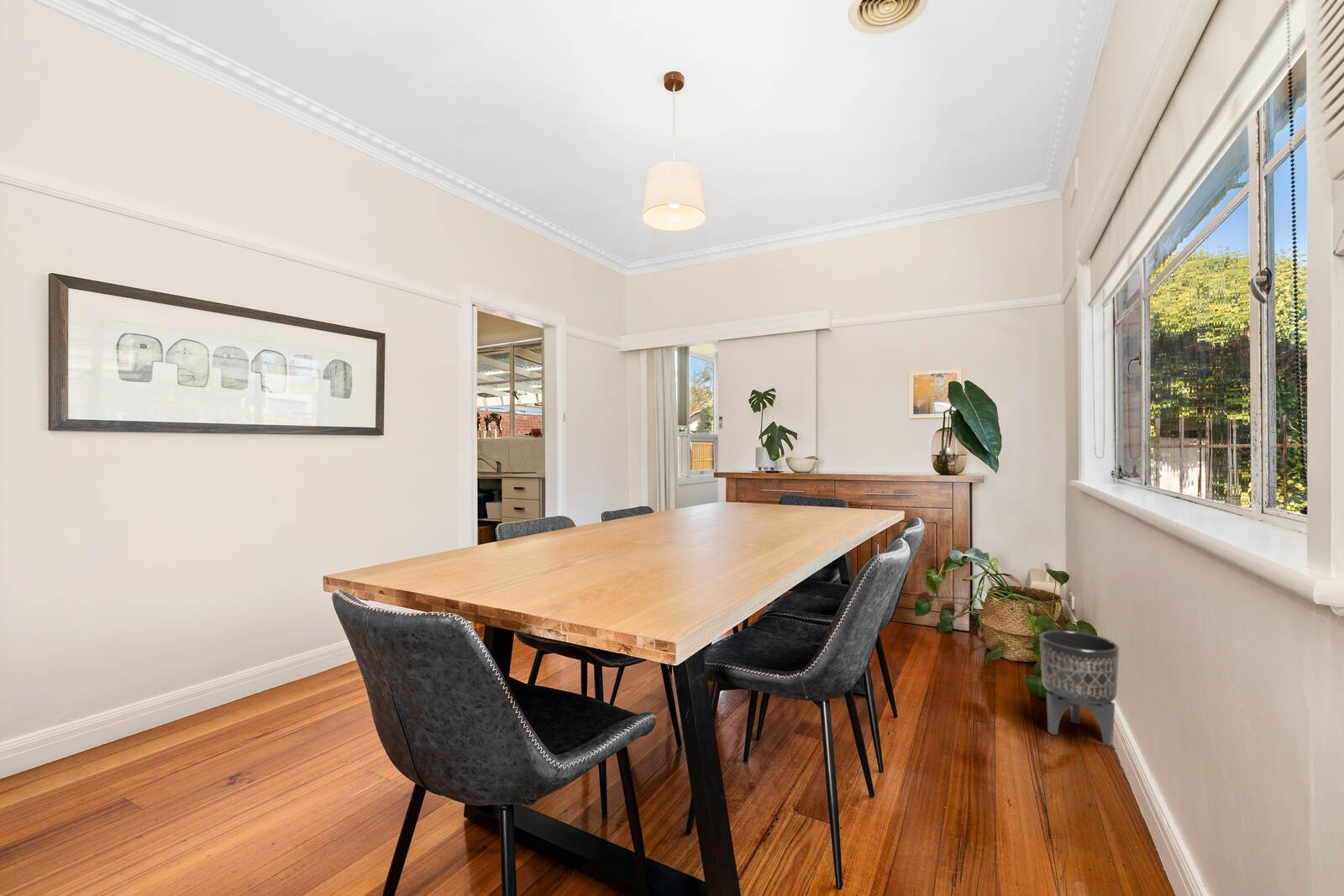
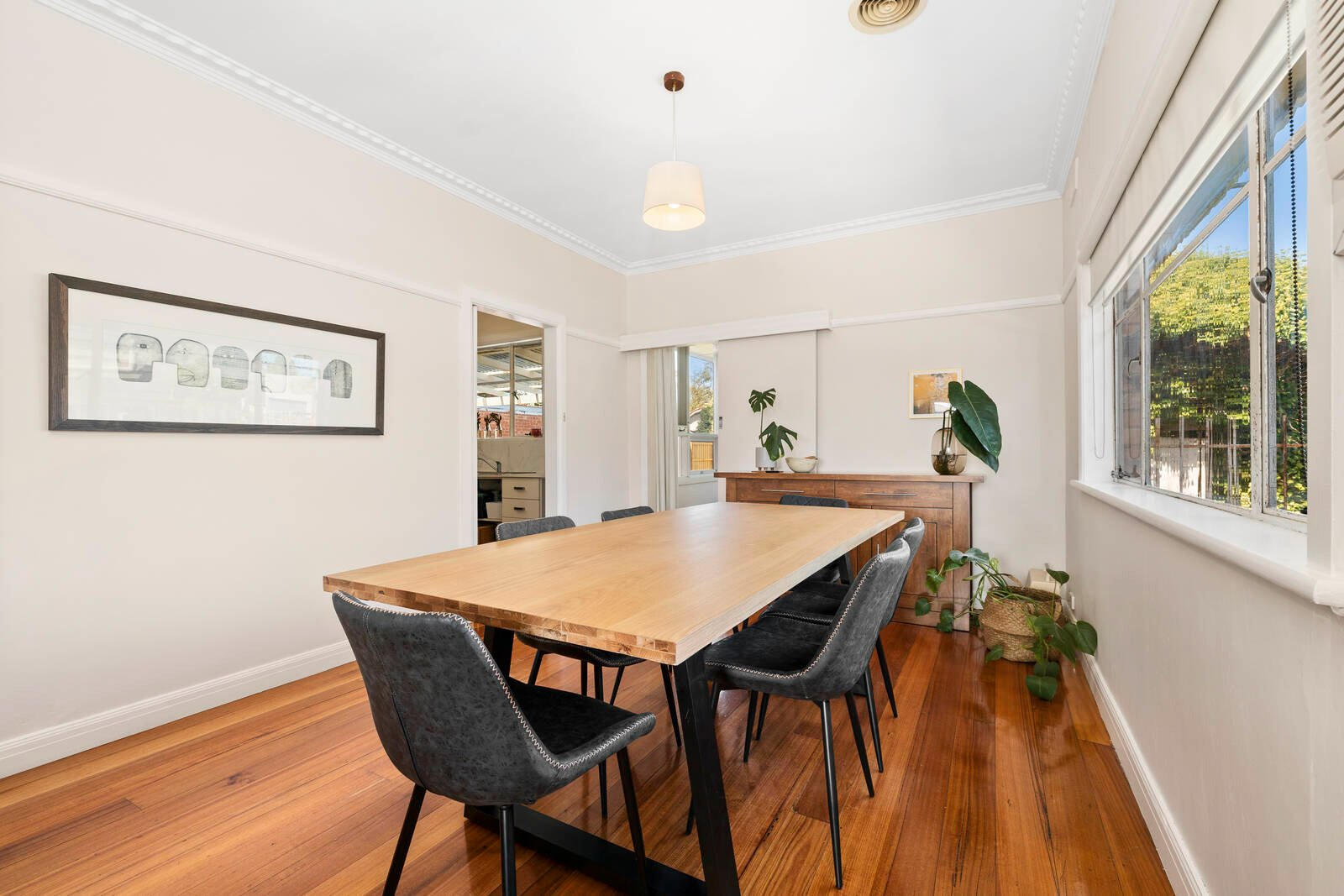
- planter (1078, 686)
